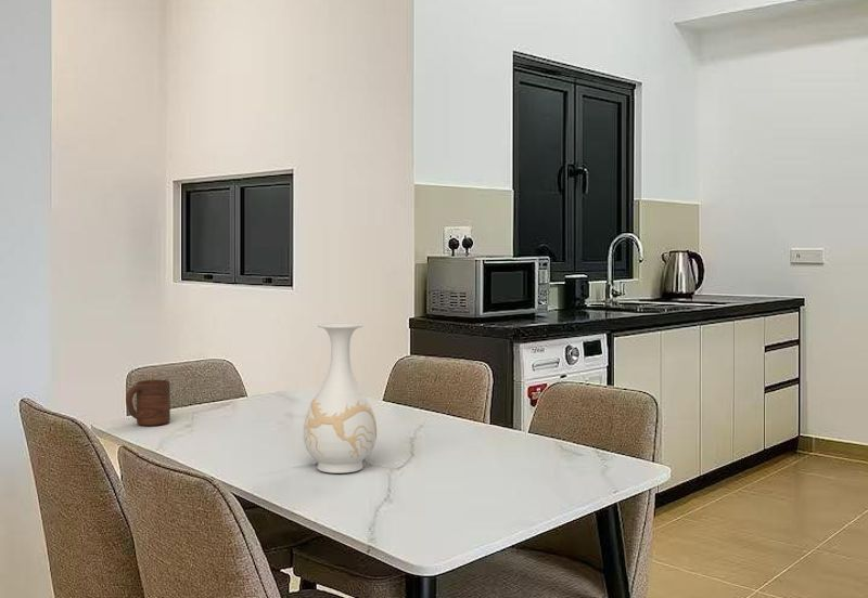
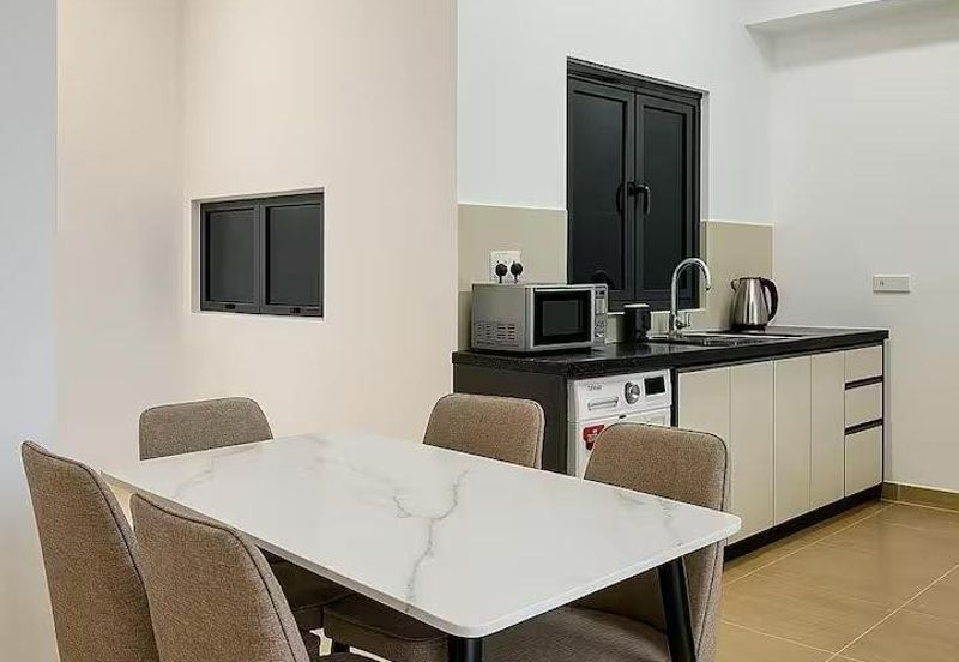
- cup (150, 403)
- vase (340, 395)
